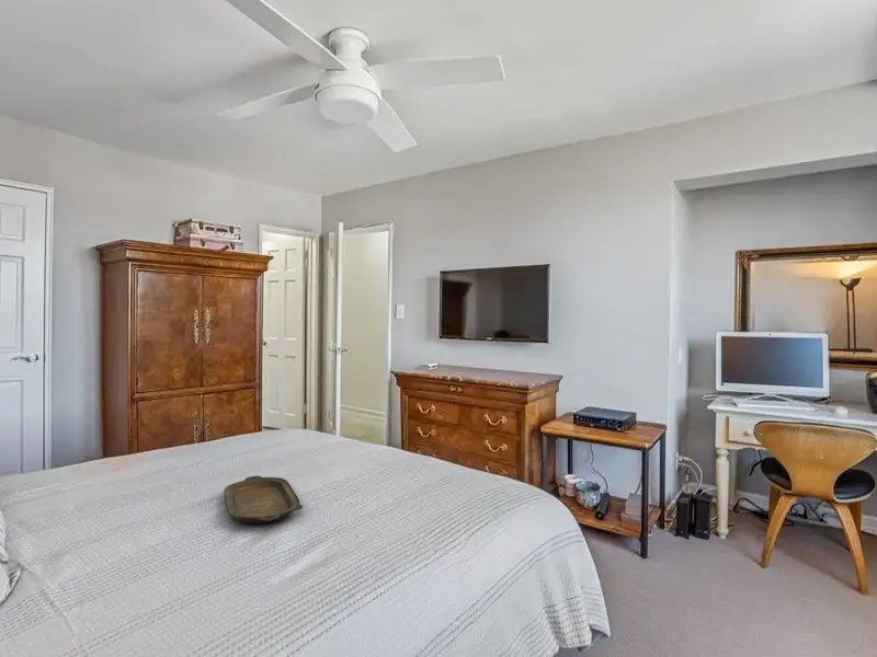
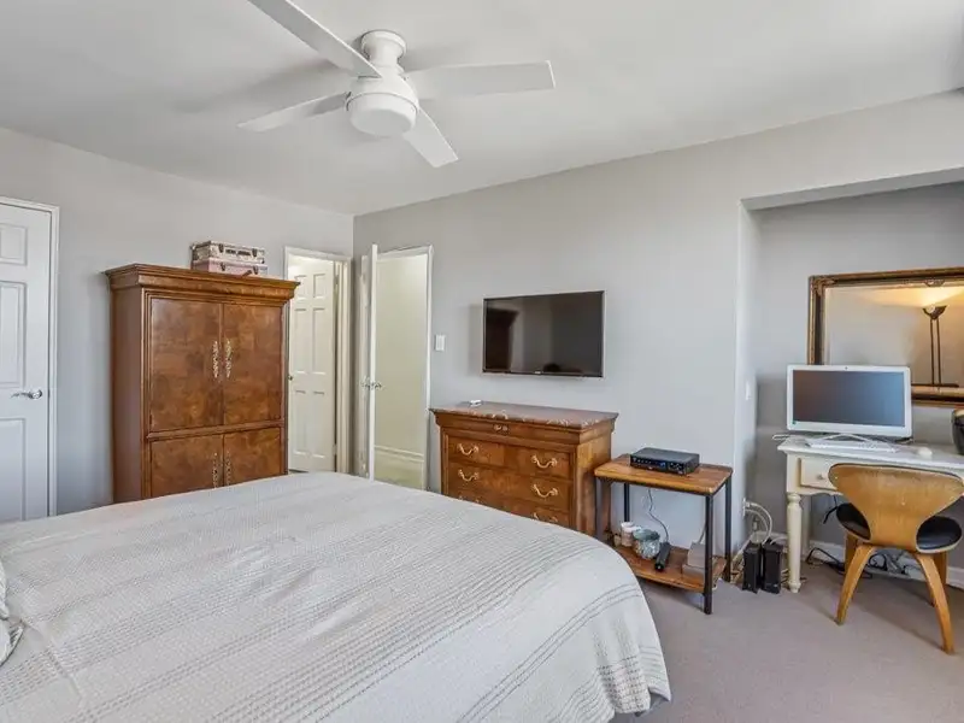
- serving tray (260, 498)
